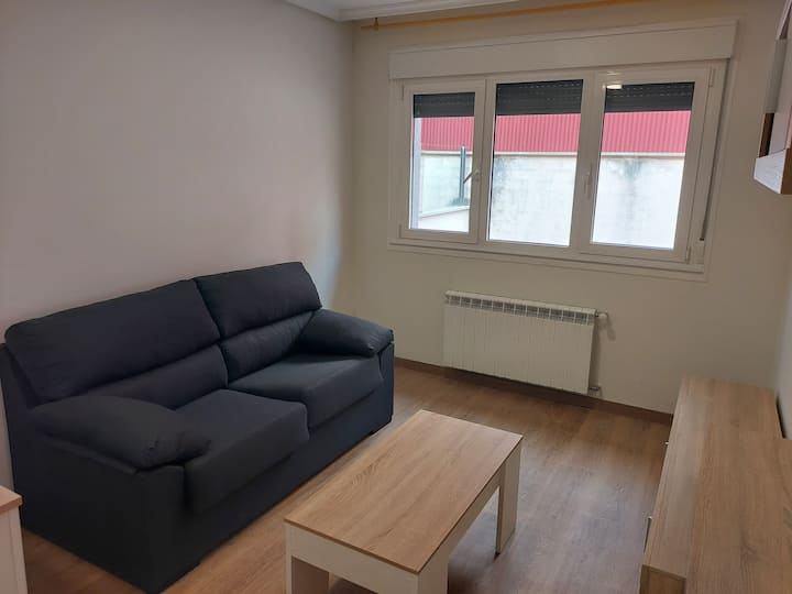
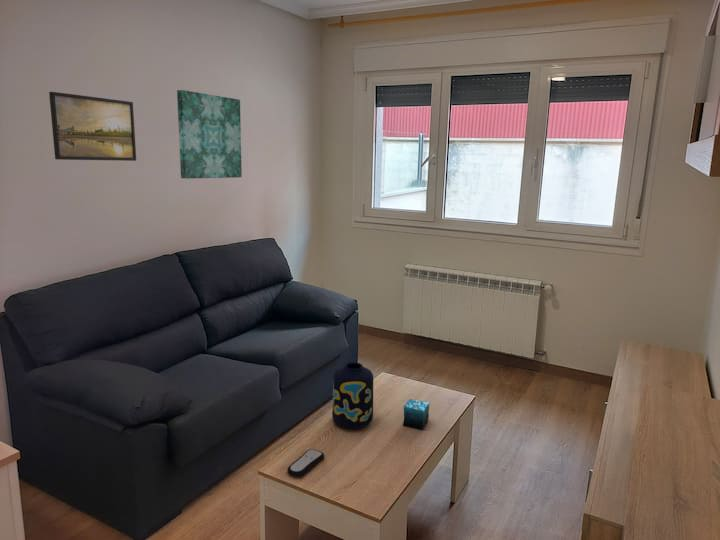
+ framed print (96, 129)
+ remote control (305, 462)
+ vase (353, 393)
+ candle (416, 409)
+ wall art (211, 137)
